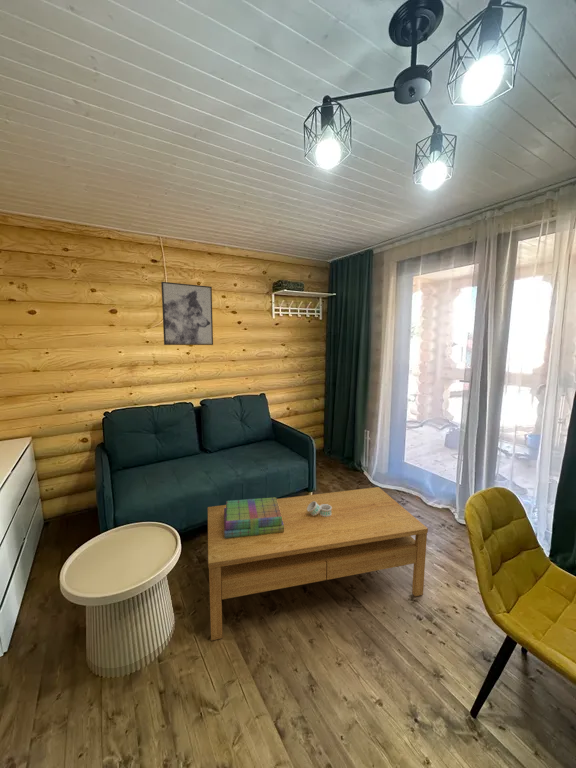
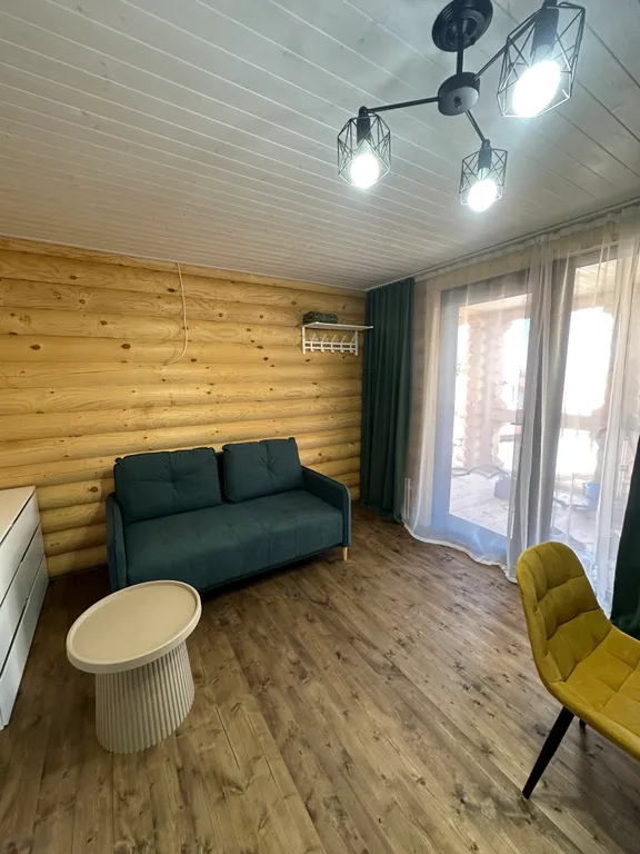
- napkin ring (319, 507)
- wall art (188, 315)
- stack of books (252, 515)
- coffee table (310, 549)
